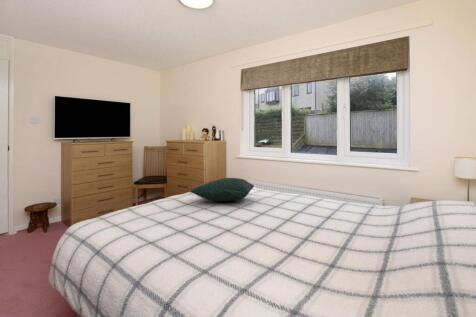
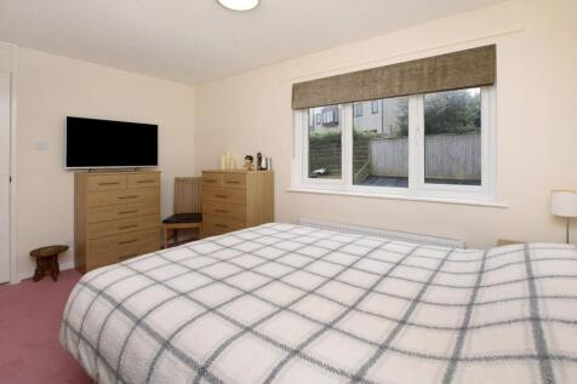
- pillow (224, 189)
